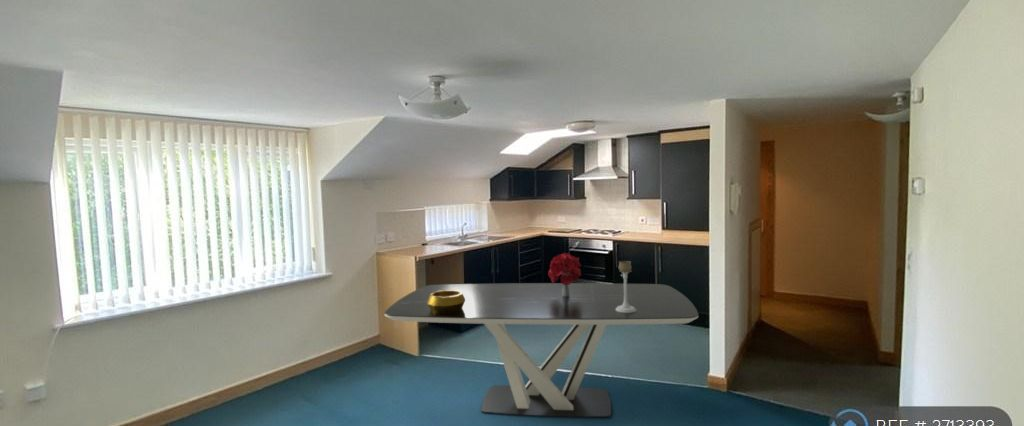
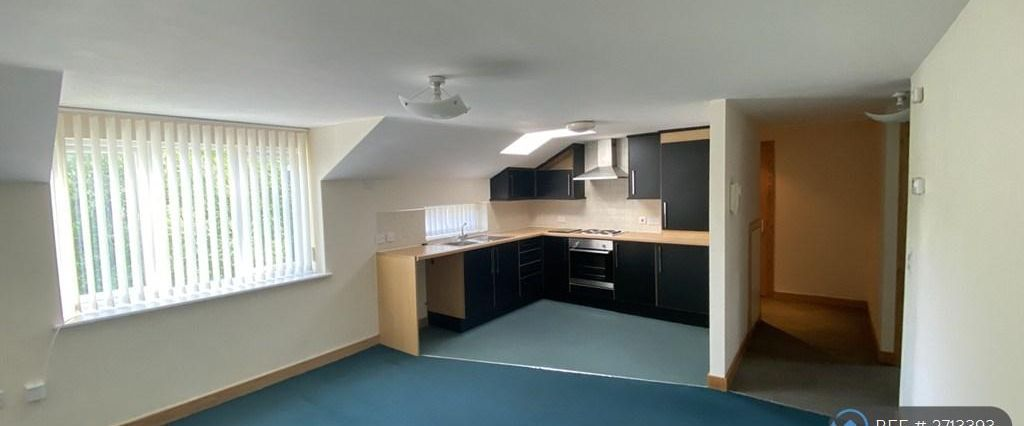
- decorative bowl (446, 301)
- candle holder (625, 285)
- bouquet (564, 274)
- dining table (550, 354)
